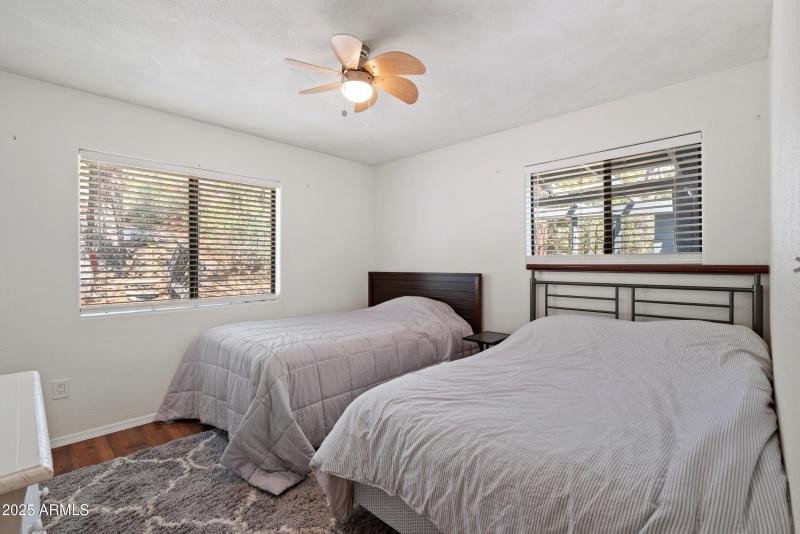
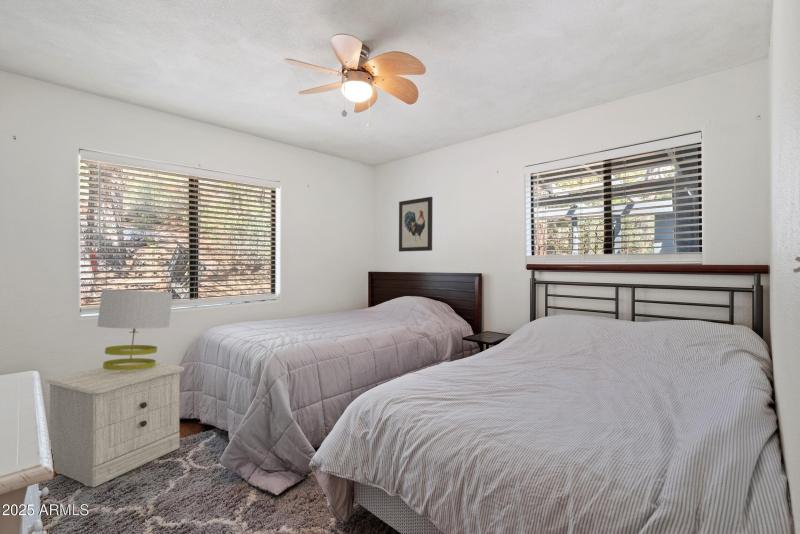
+ nightstand (120, 416)
+ wall art (415, 225)
+ table lamp (130, 332)
